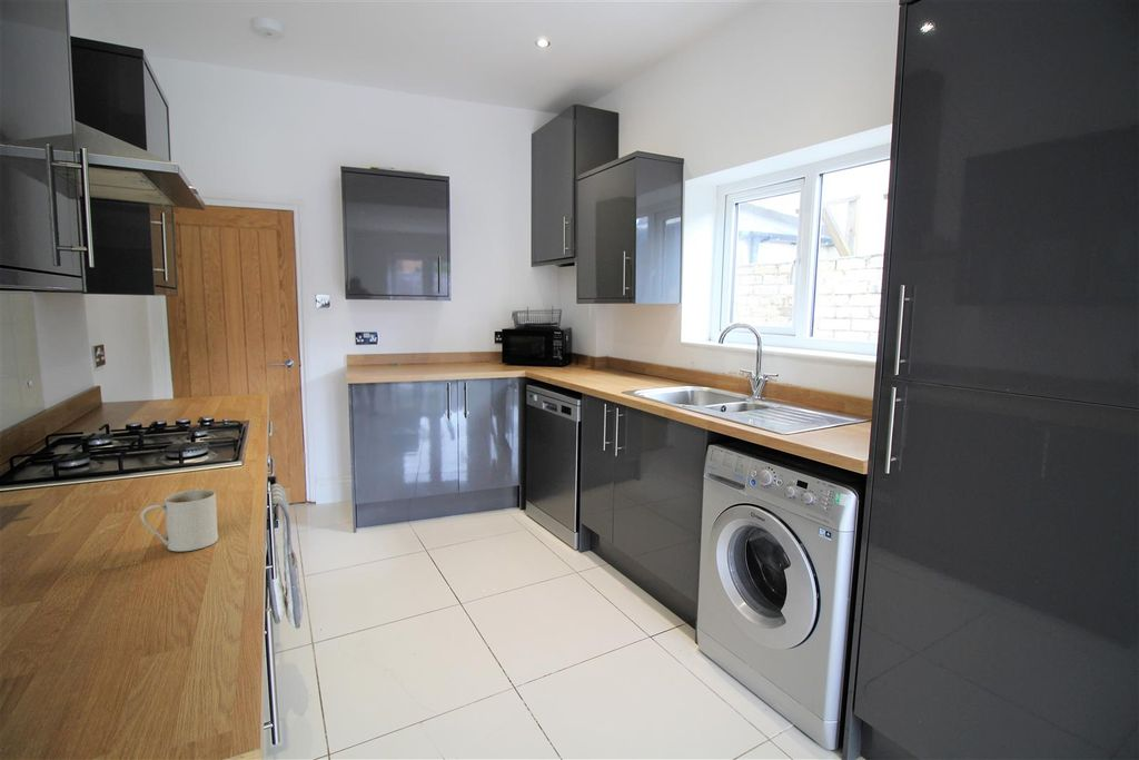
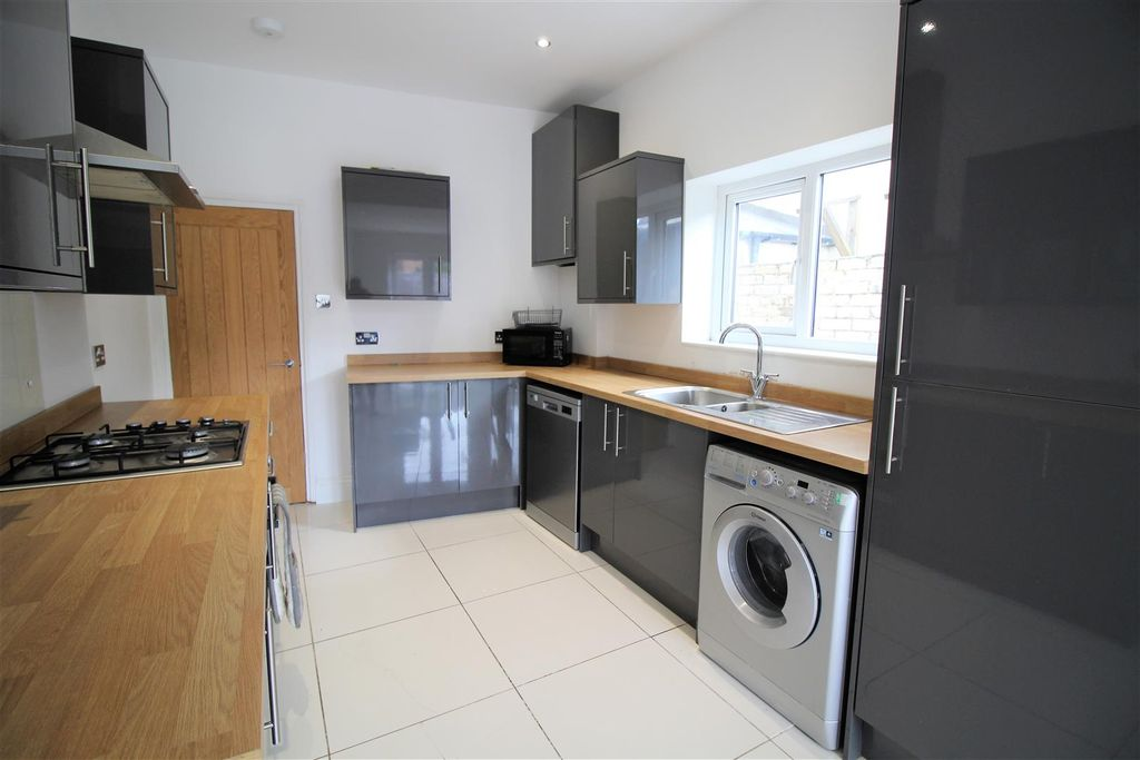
- mug (180, 522)
